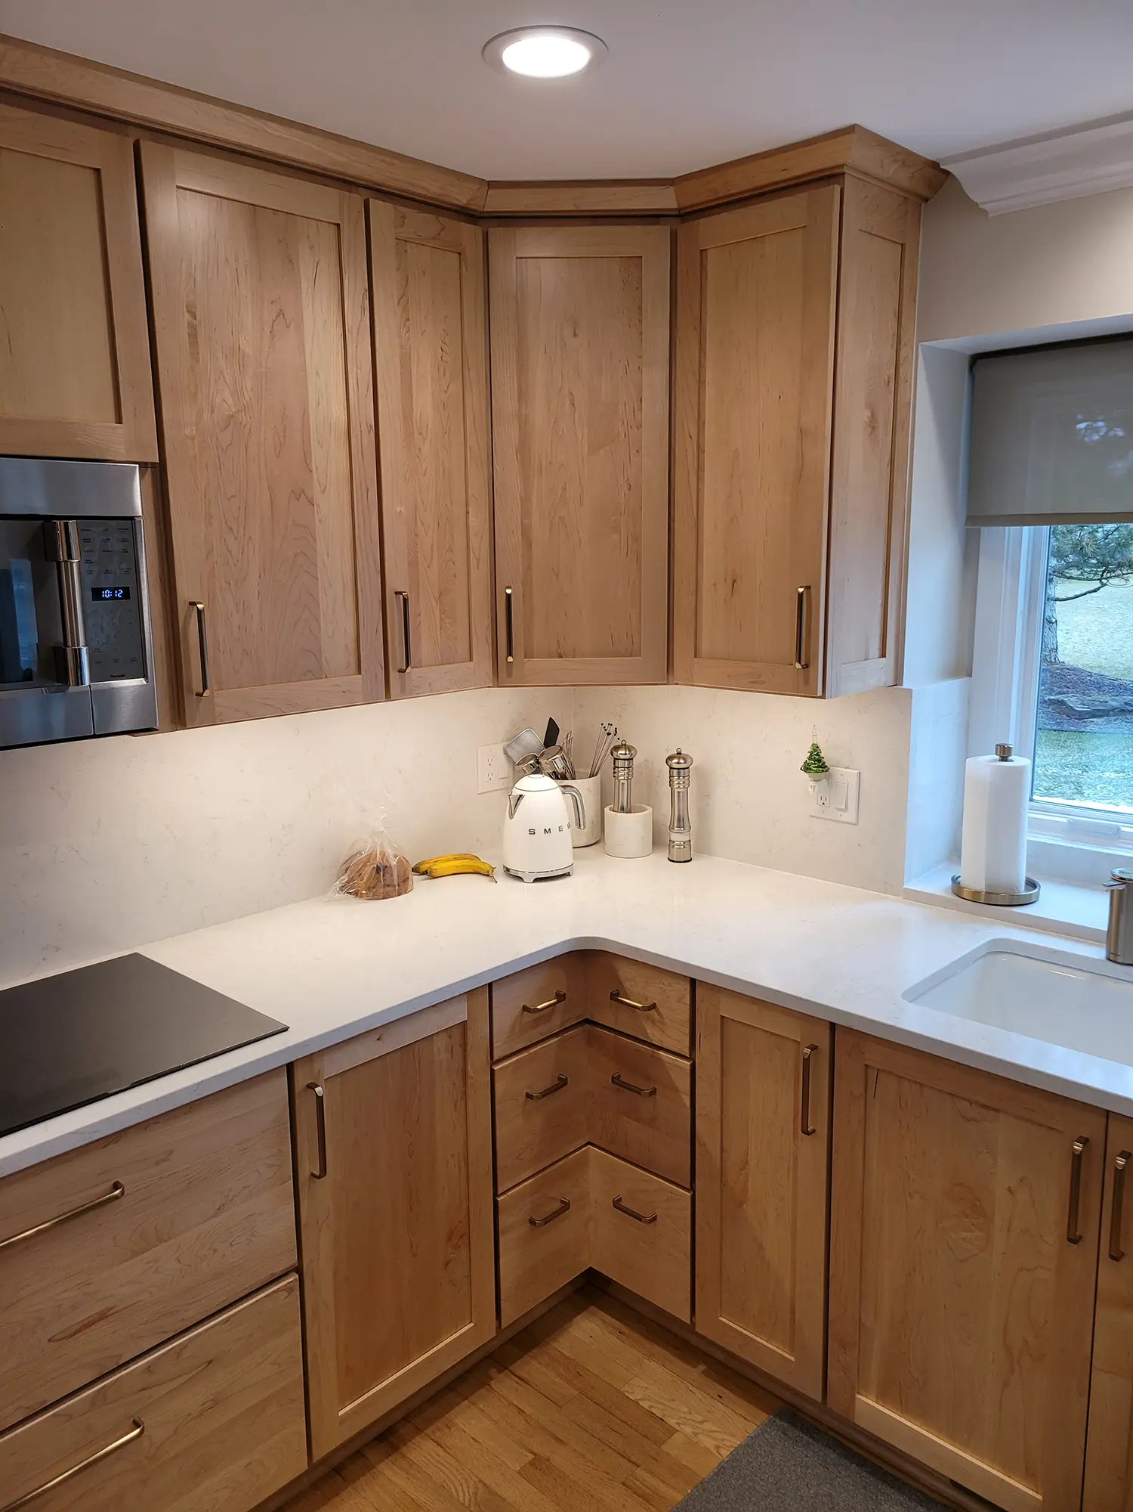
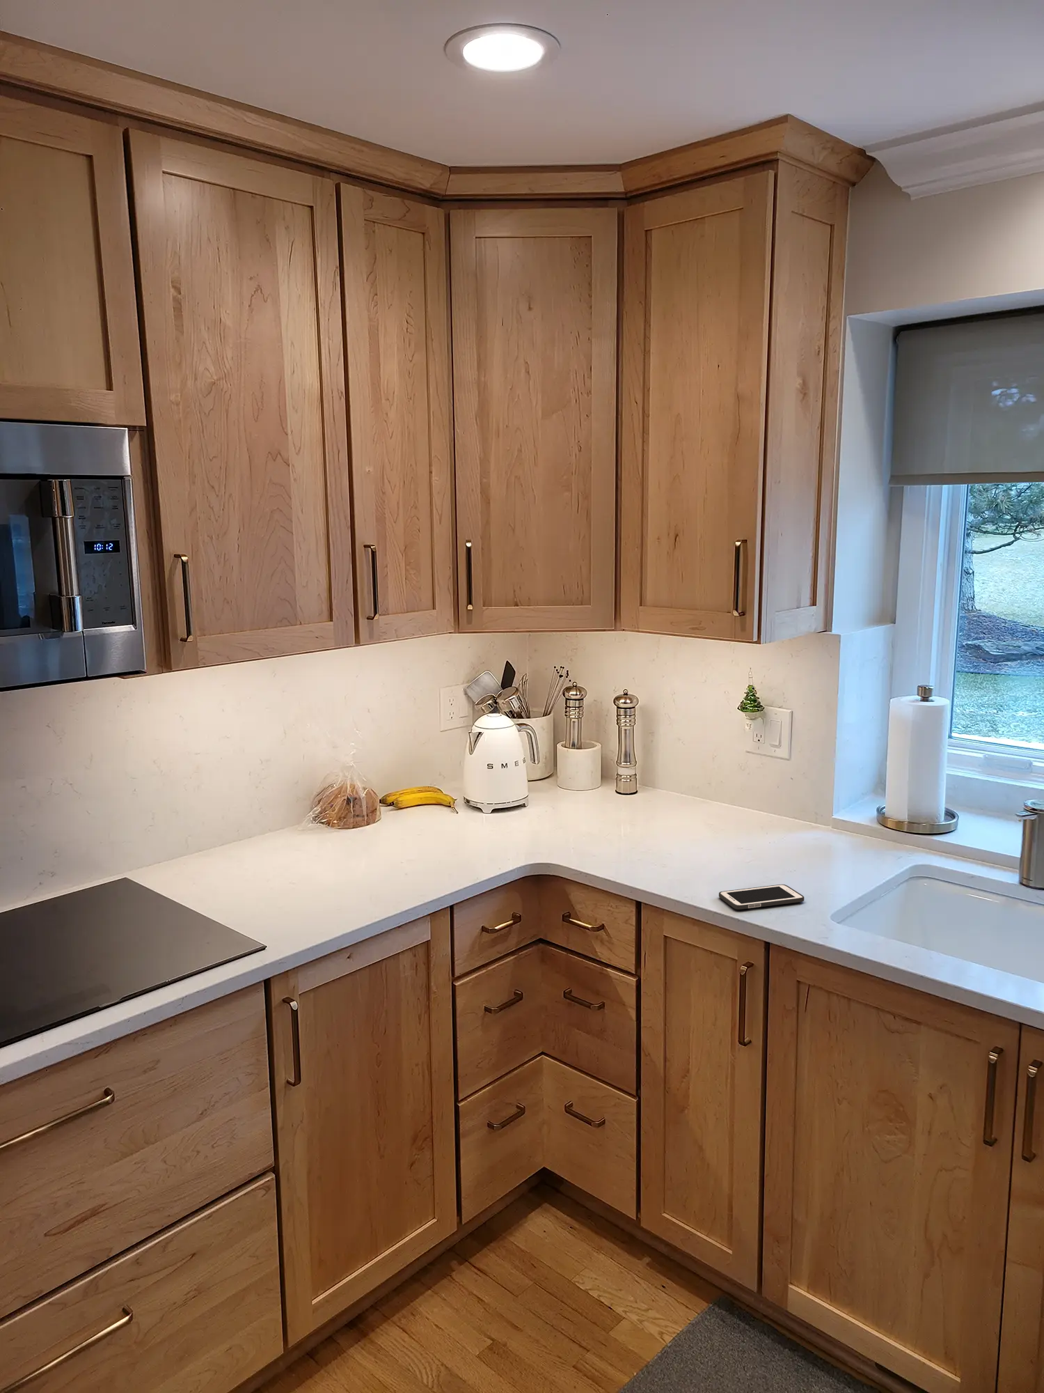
+ cell phone (761, 896)
